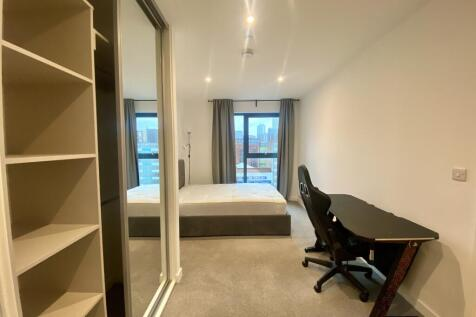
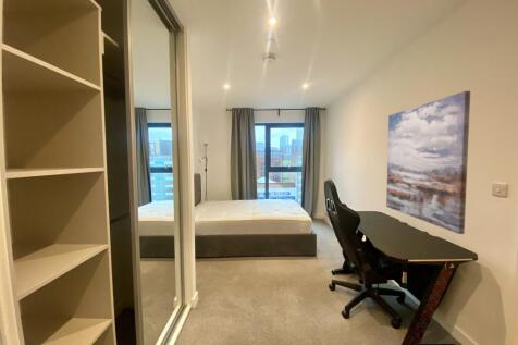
+ wall art (418, 162)
